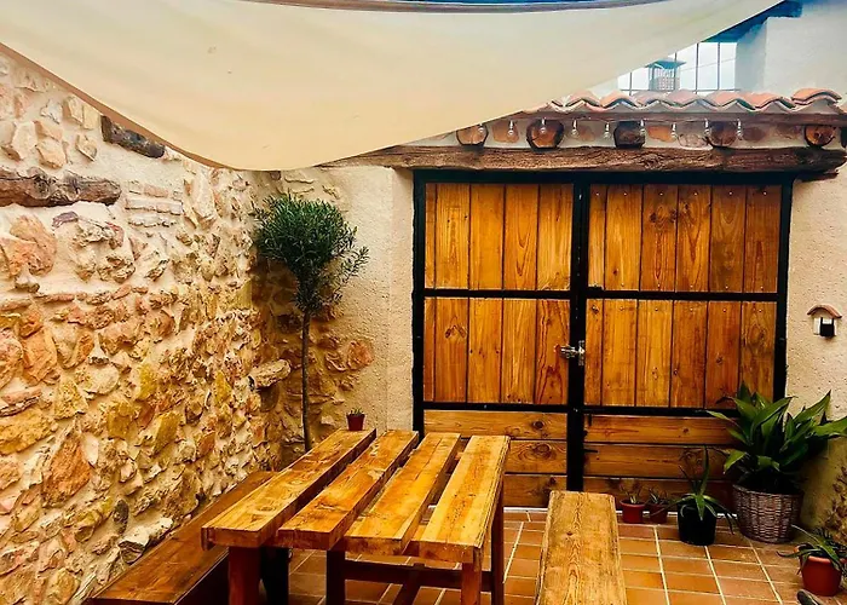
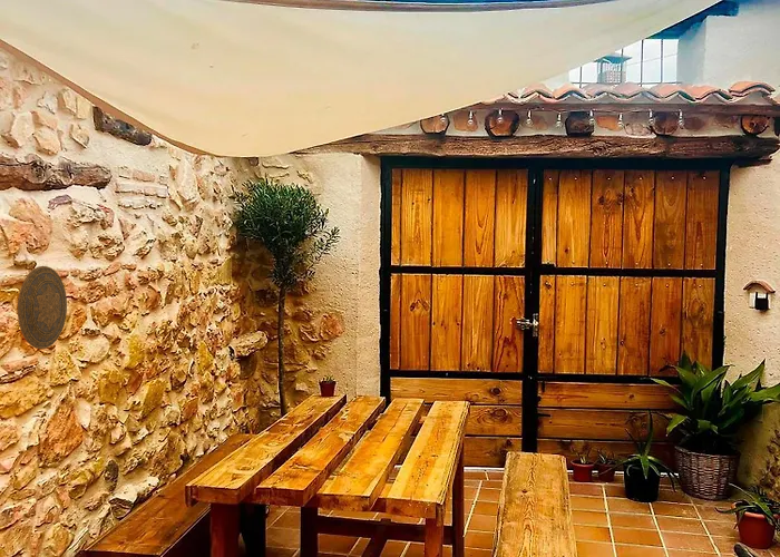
+ decorative plate (46, 306)
